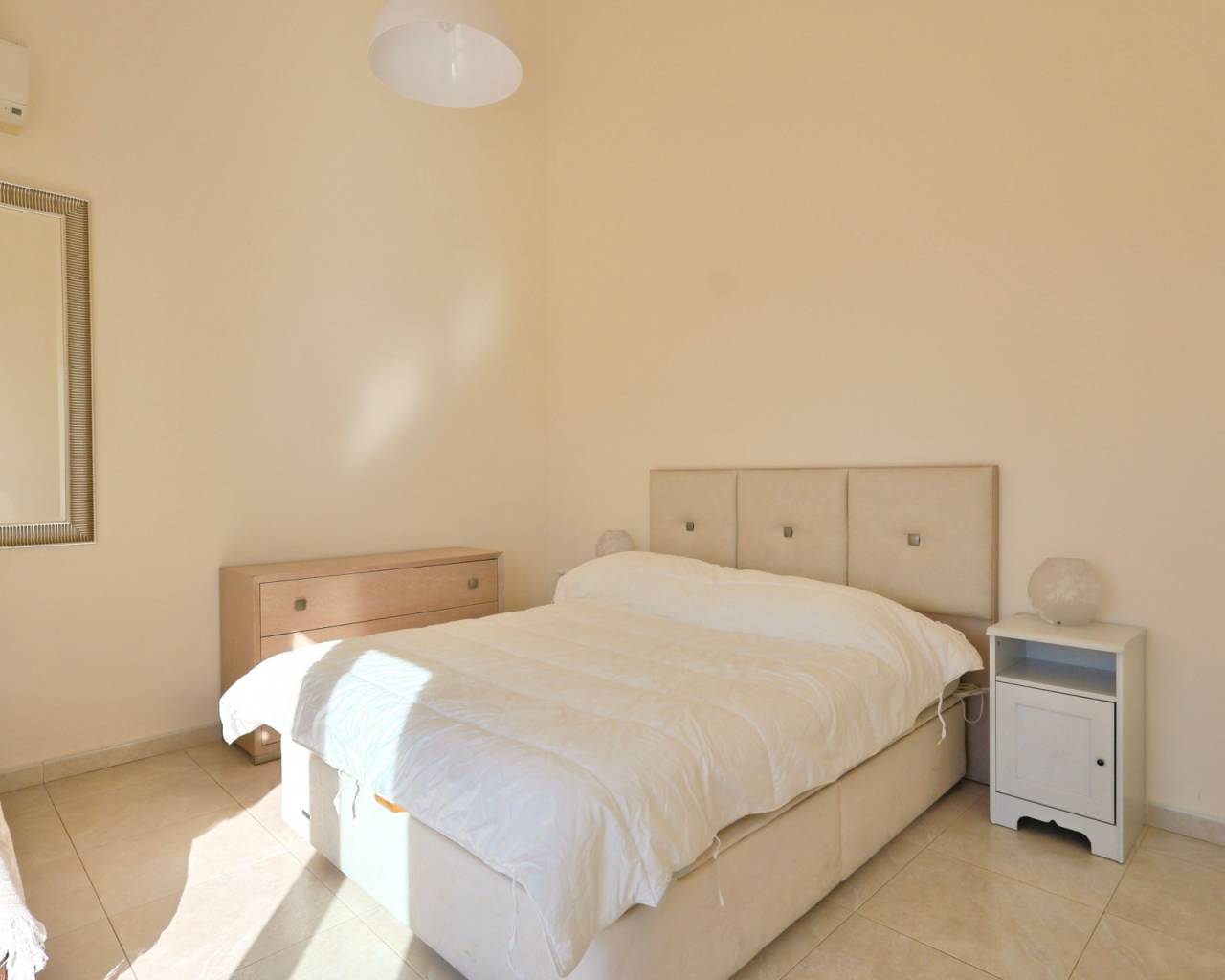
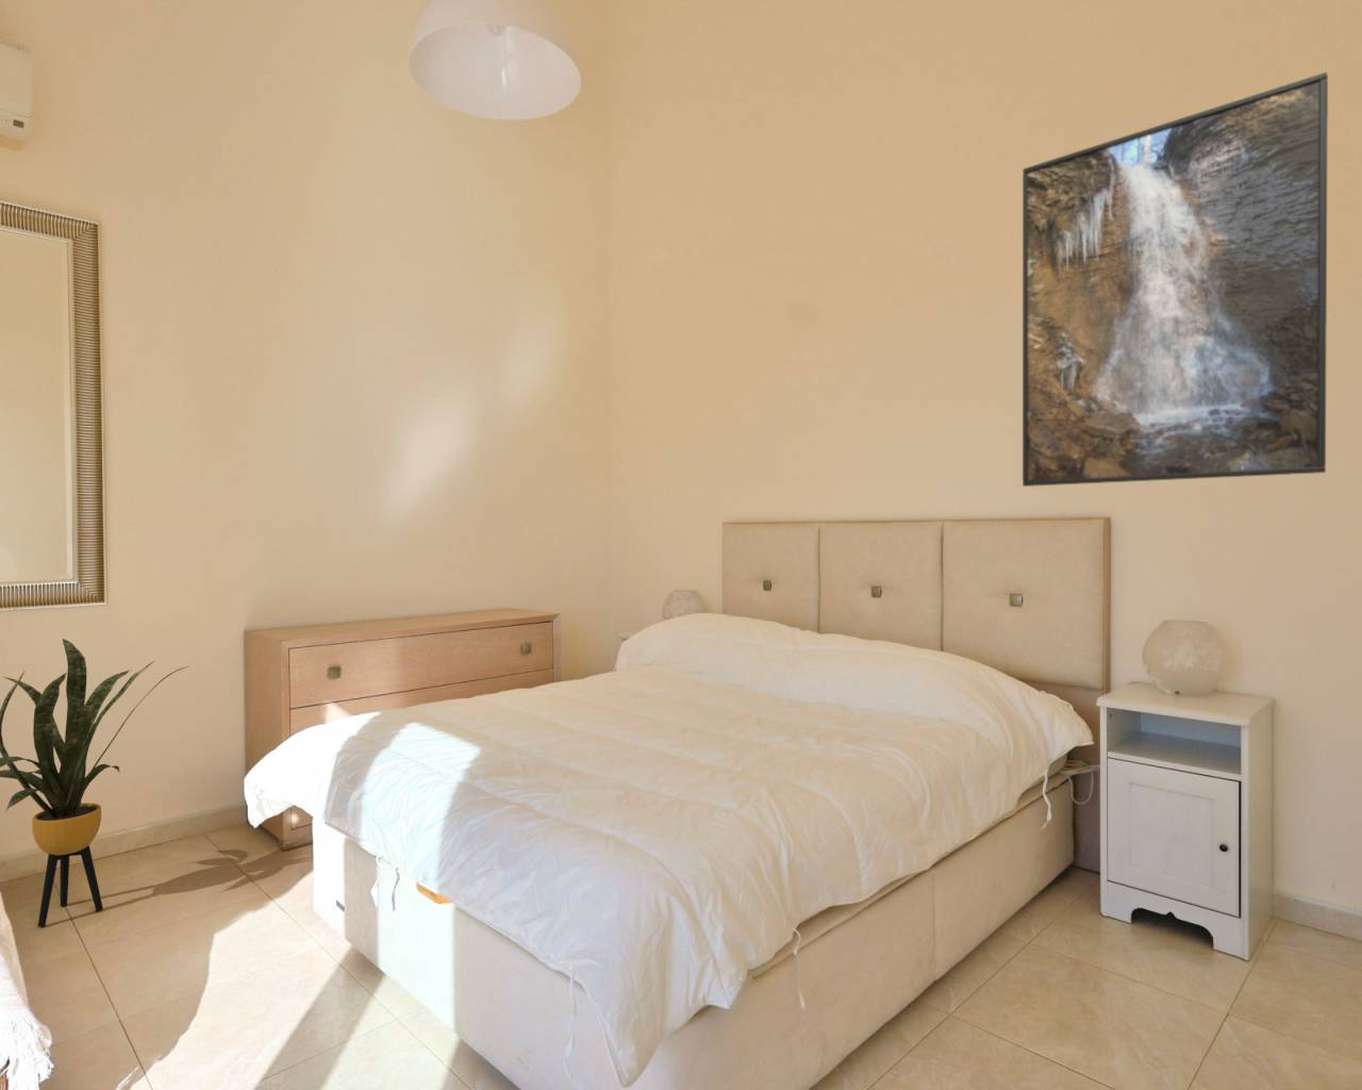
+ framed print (1156, 304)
+ house plant (80, 777)
